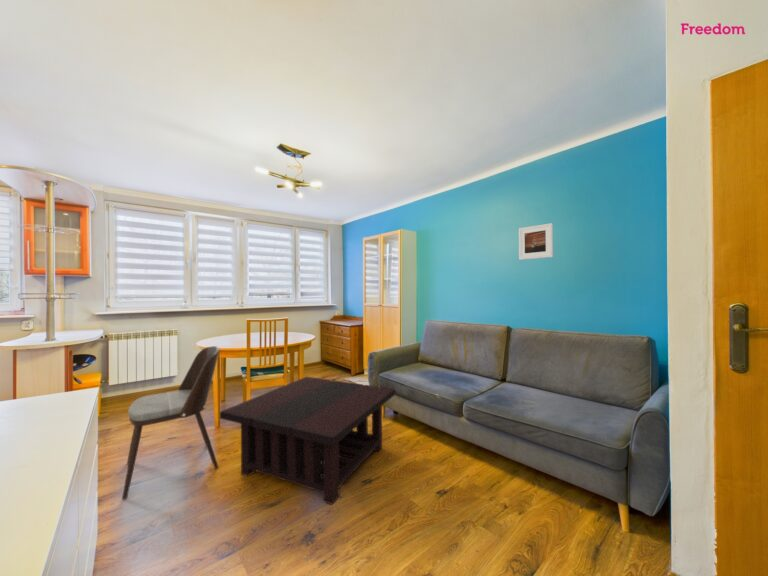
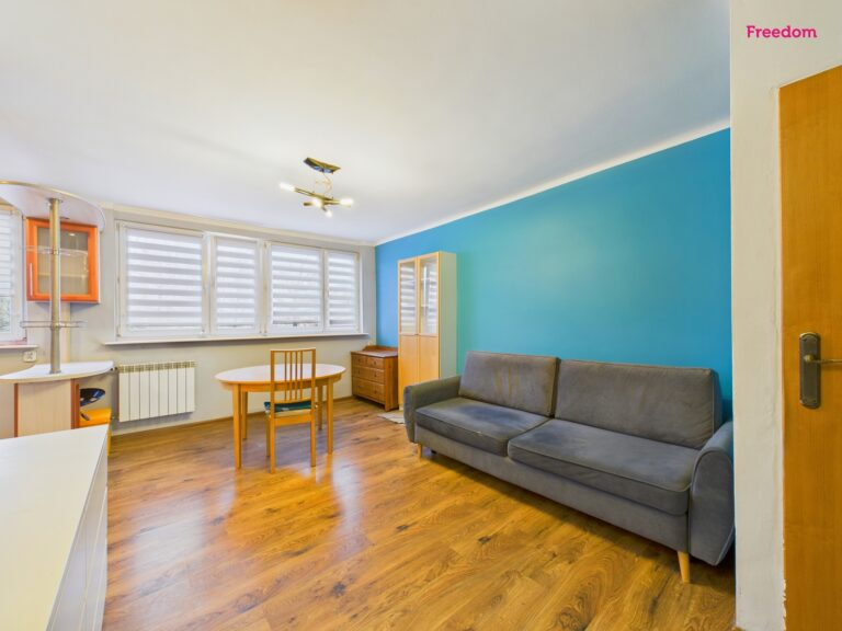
- dining chair (175, 408)
- coffee table (316, 429)
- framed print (535, 242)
